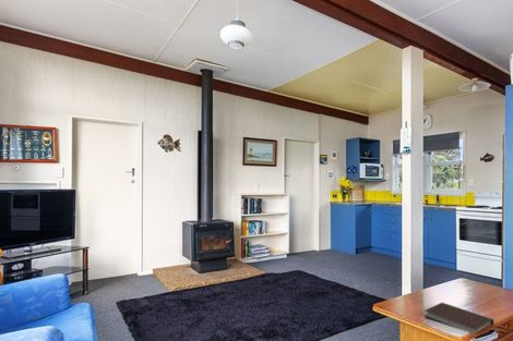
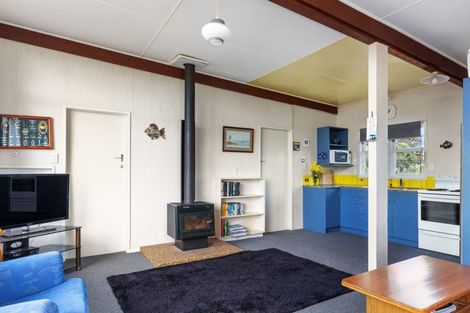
- notebook (457, 317)
